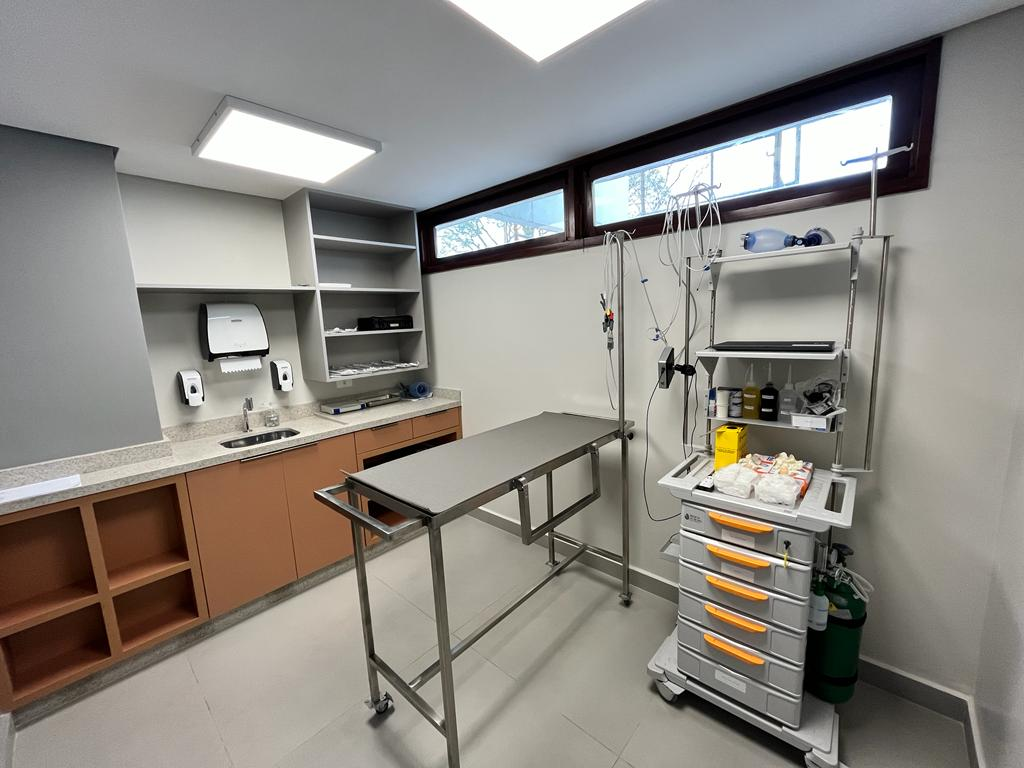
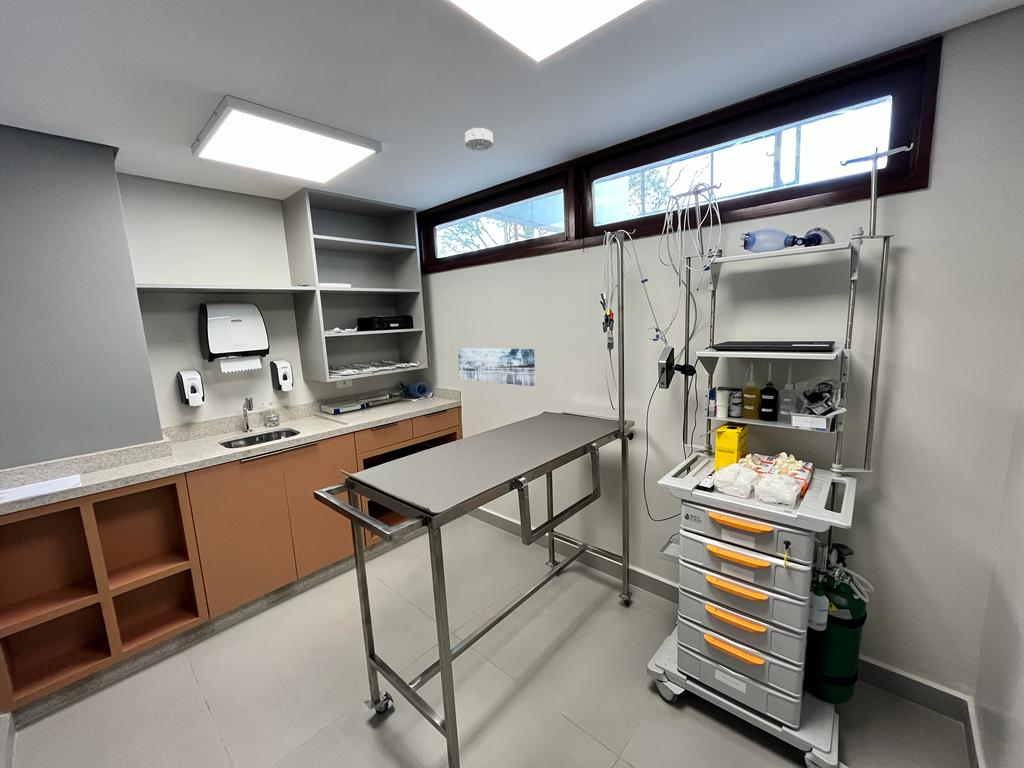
+ wall art (493, 365)
+ smoke detector (478, 138)
